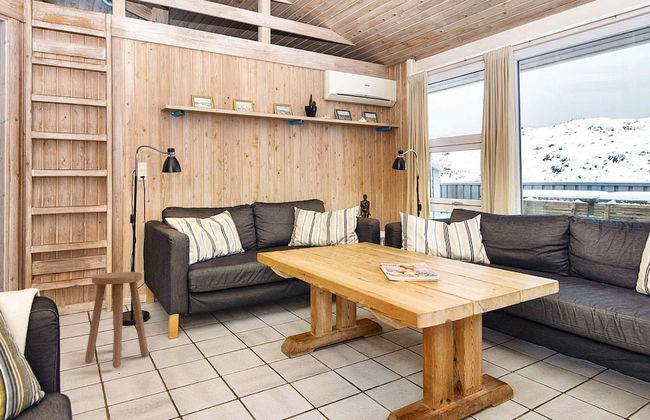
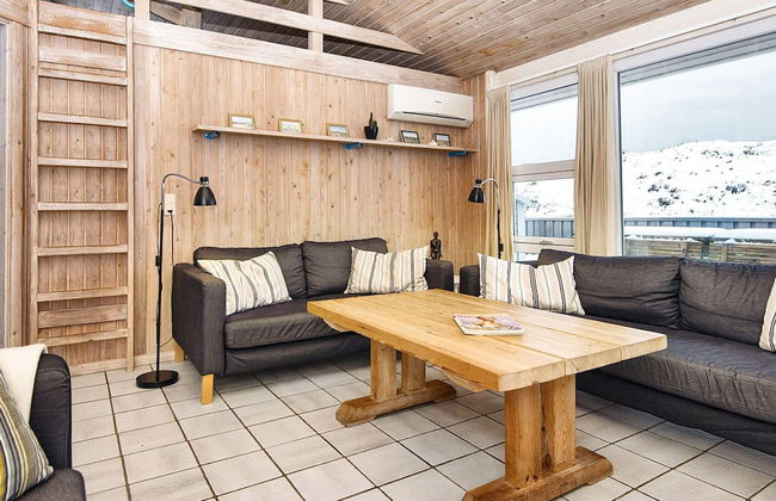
- stool (117, 316)
